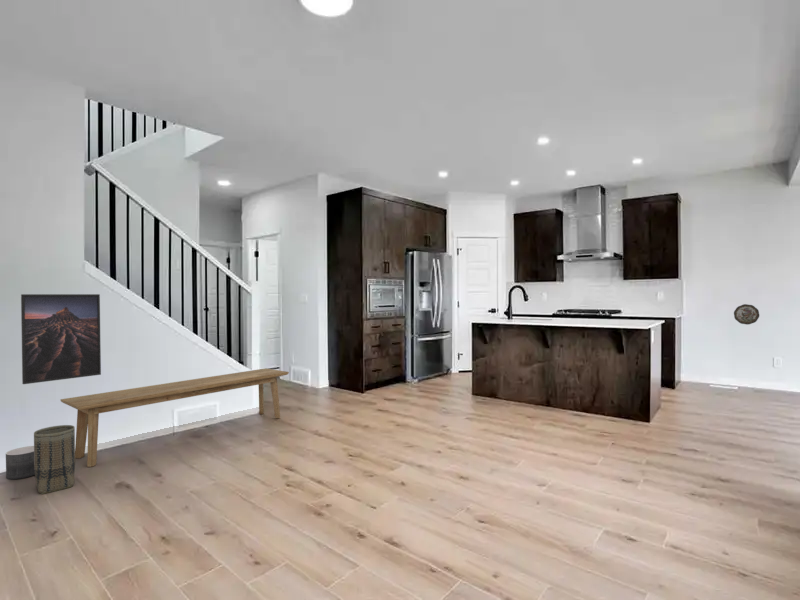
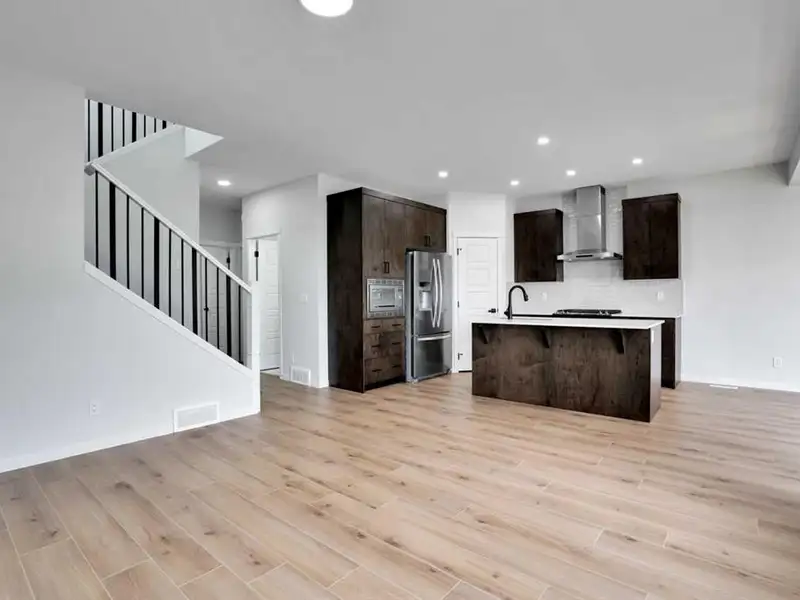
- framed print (63, 336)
- basket (55, 458)
- planter (24, 462)
- decorative plate (746, 314)
- bench (191, 396)
